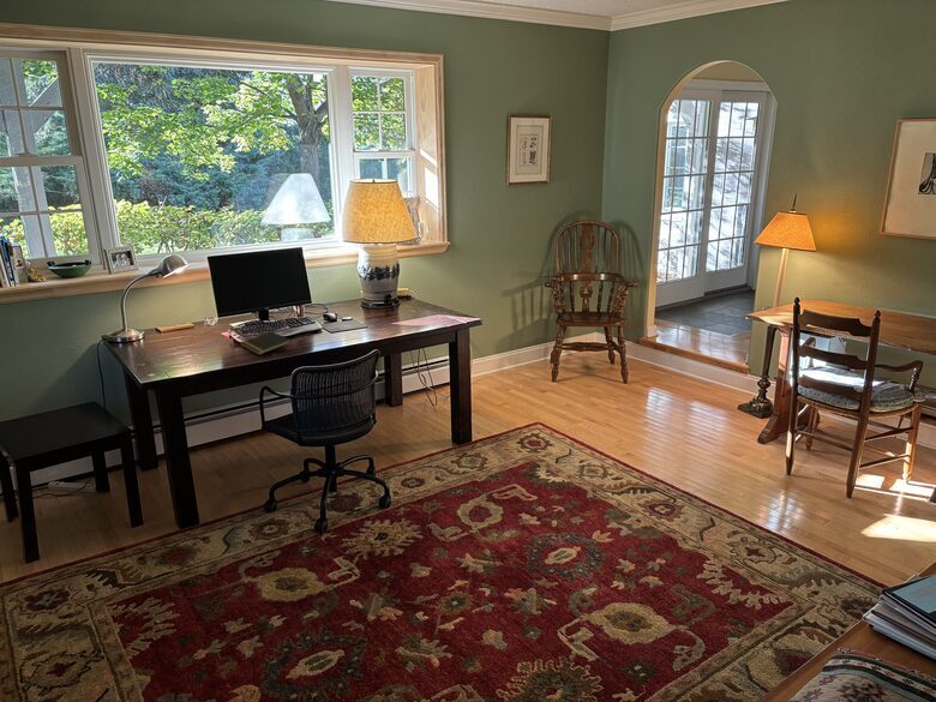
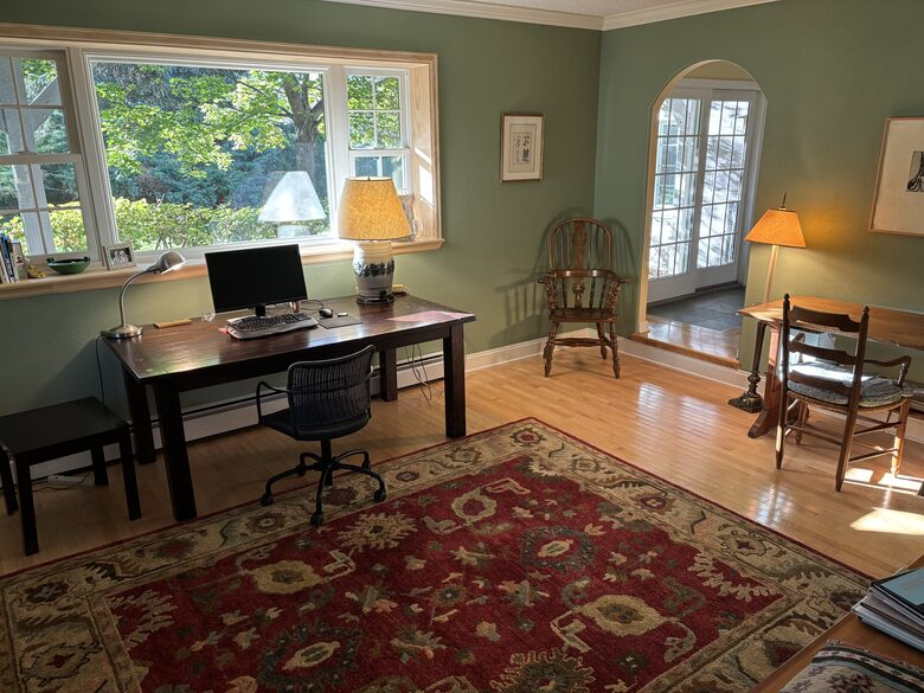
- notepad (265, 342)
